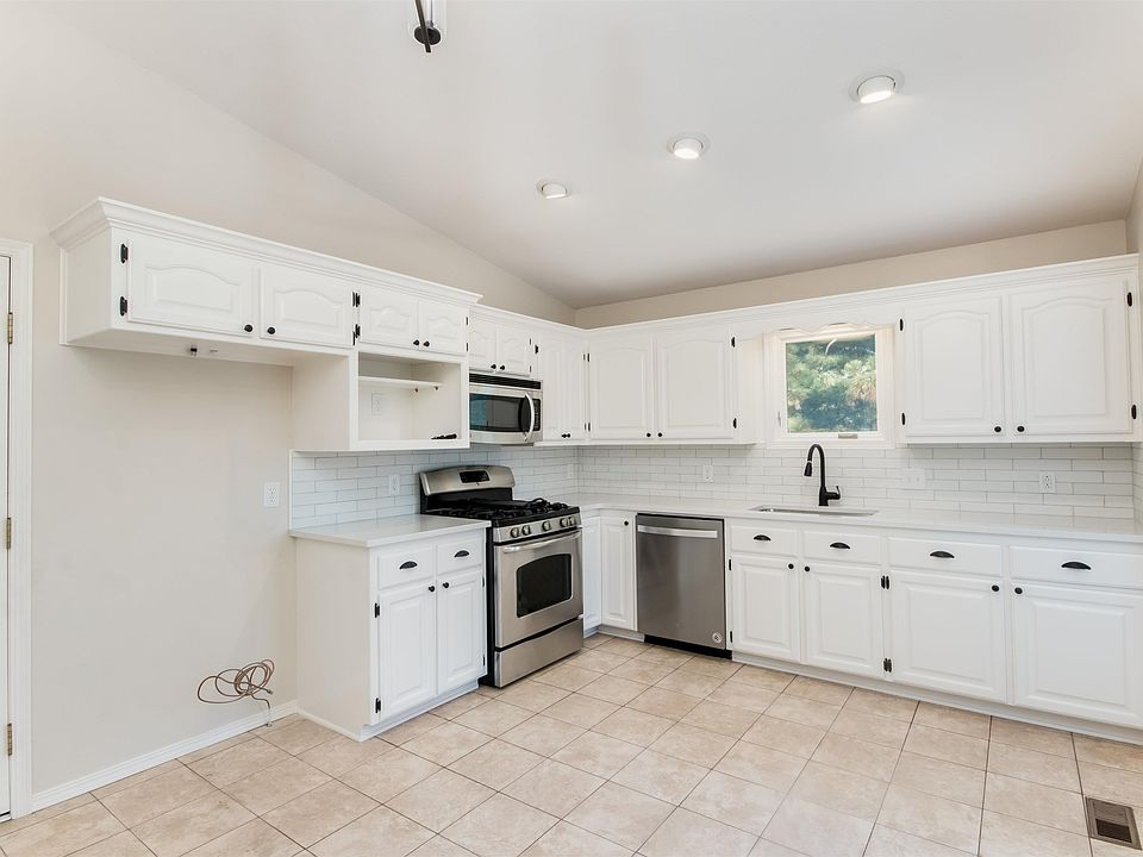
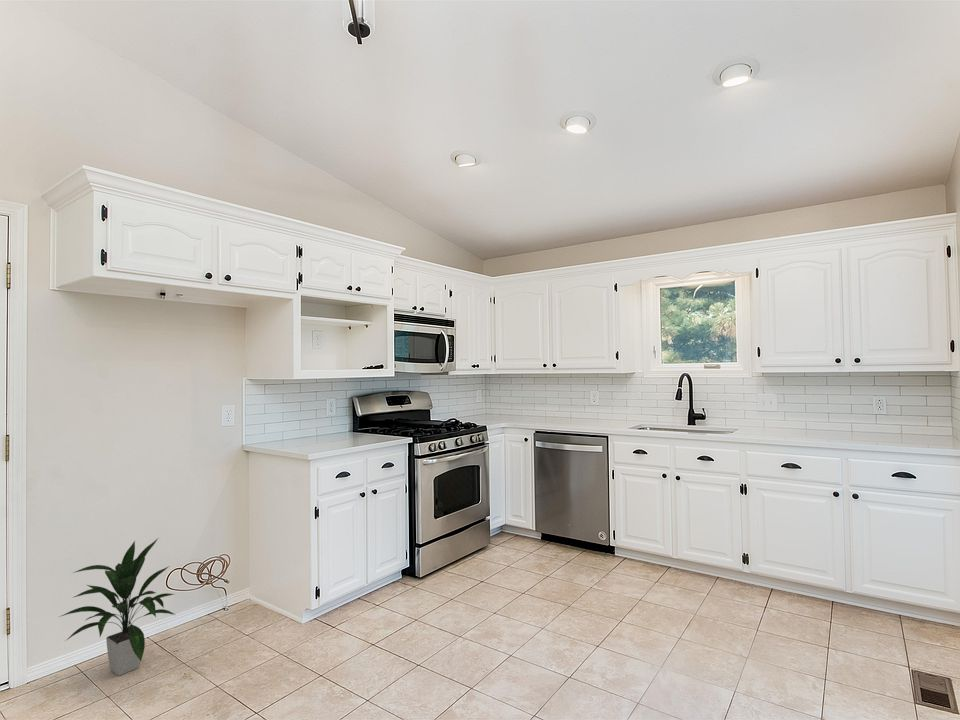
+ indoor plant (124, 607)
